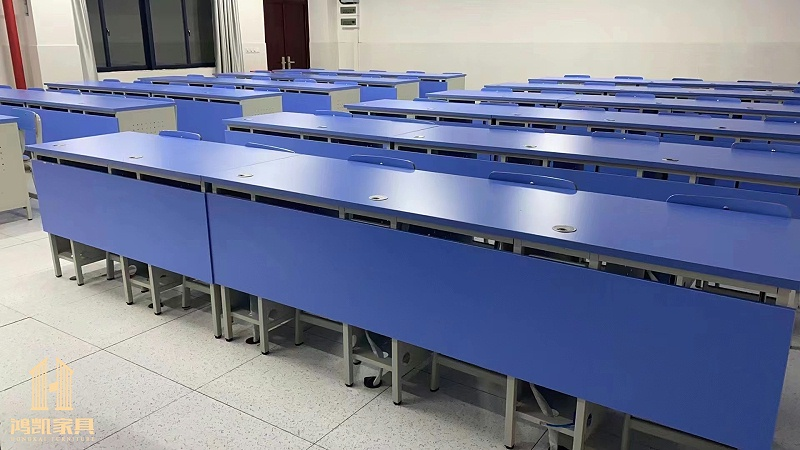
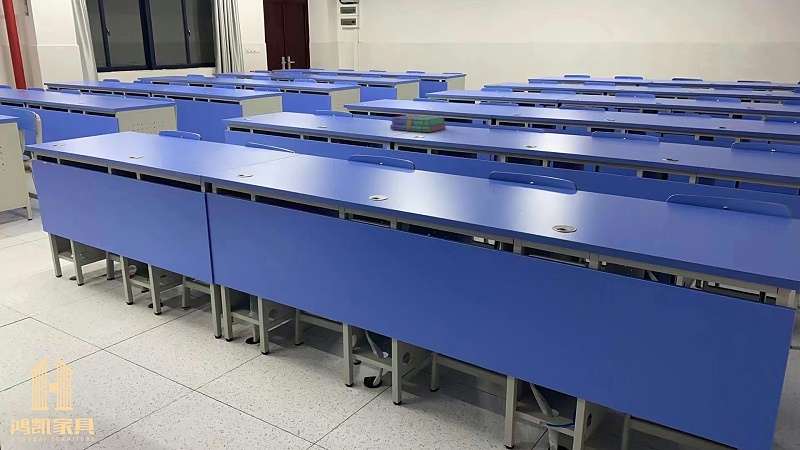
+ books (418, 123)
